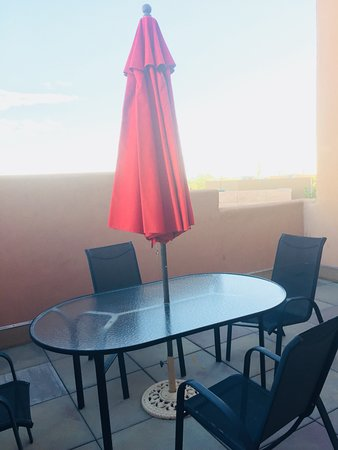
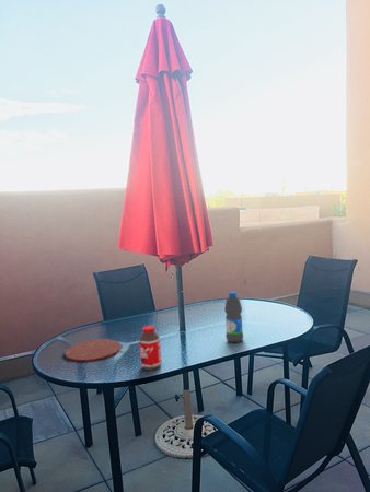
+ bottle (150, 347)
+ water bottle (233, 316)
+ plate (93, 349)
